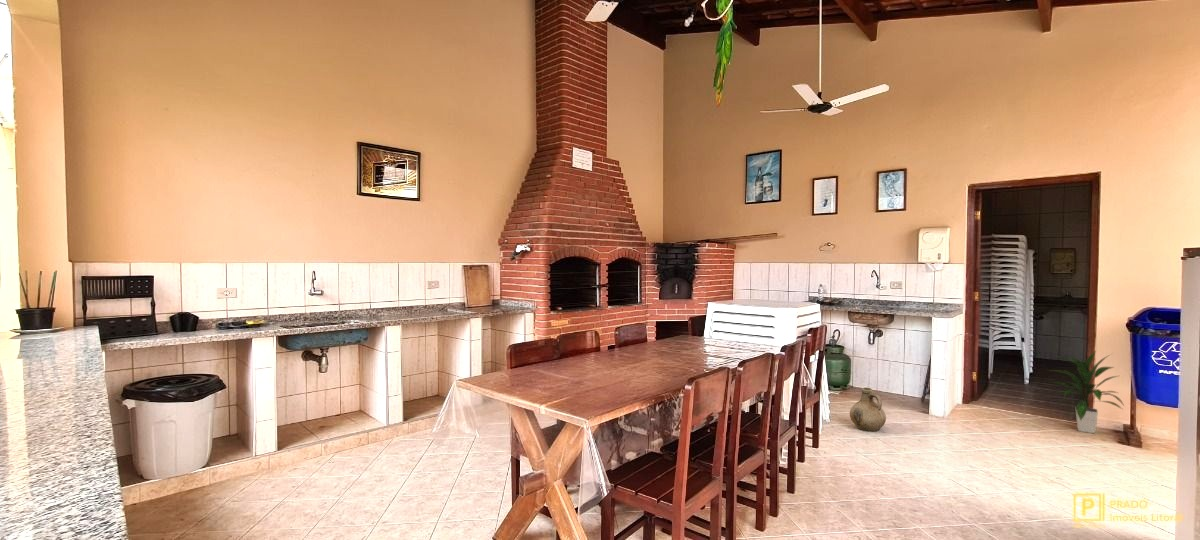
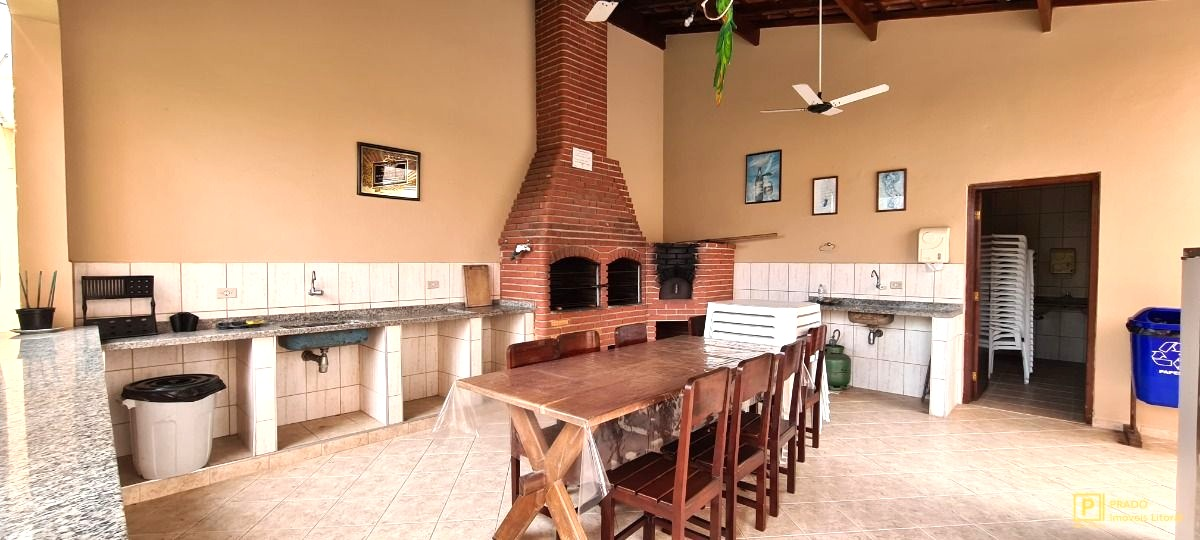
- ceramic jug (867, 408)
- indoor plant (1084, 391)
